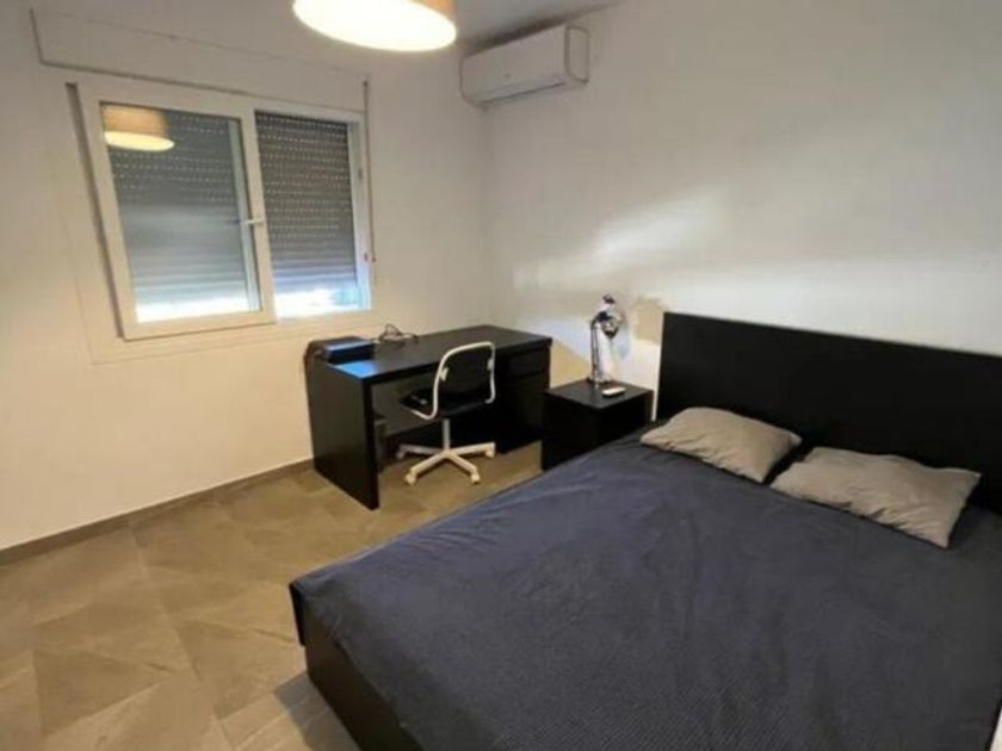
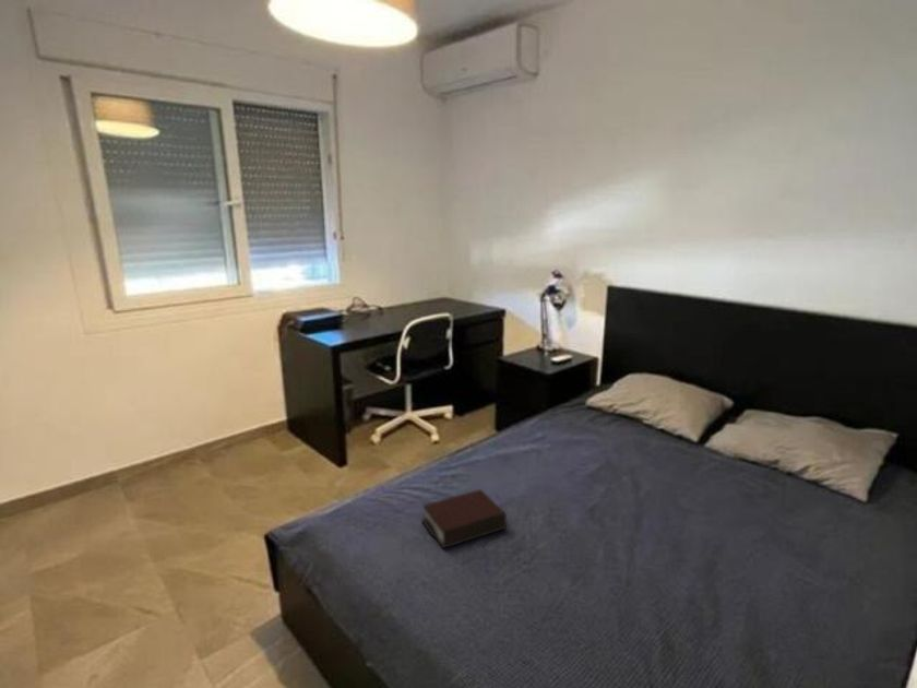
+ bible (463, 517)
